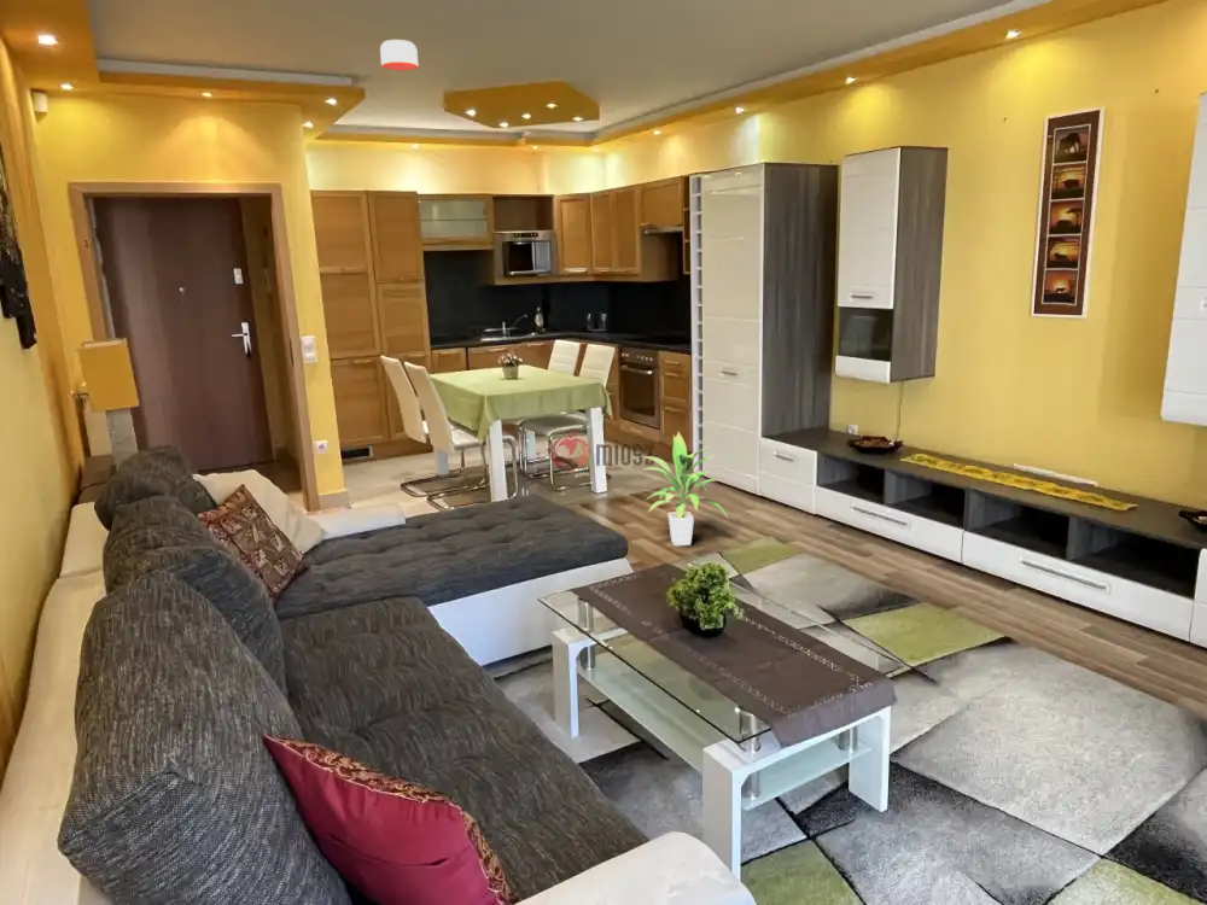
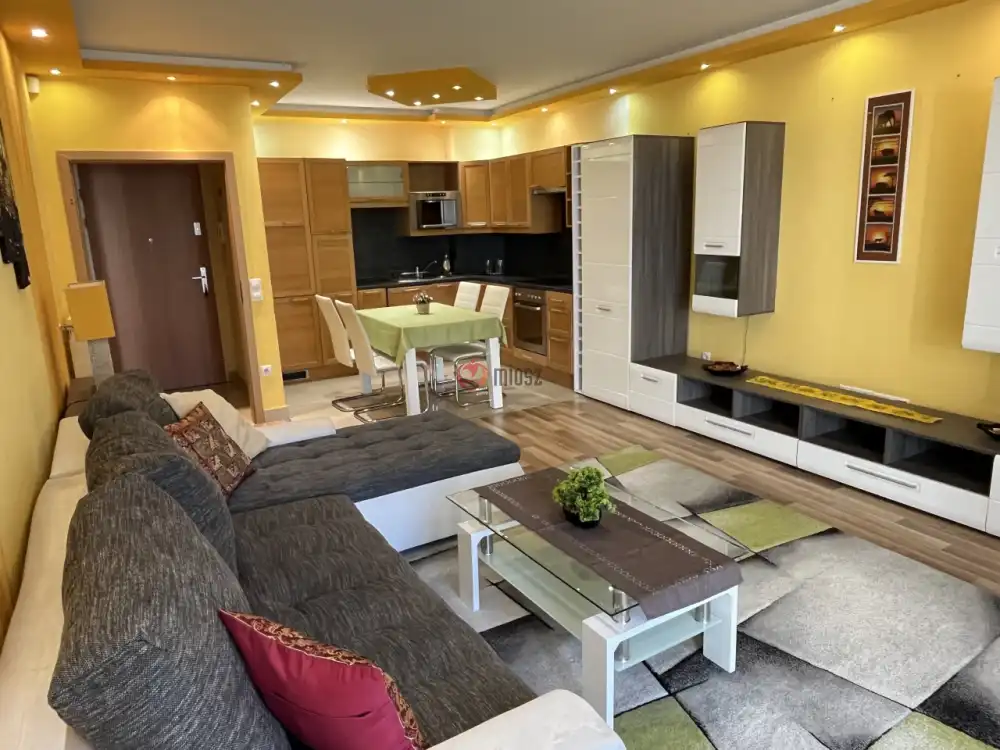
- indoor plant (686, 490)
- smoke detector (398, 54)
